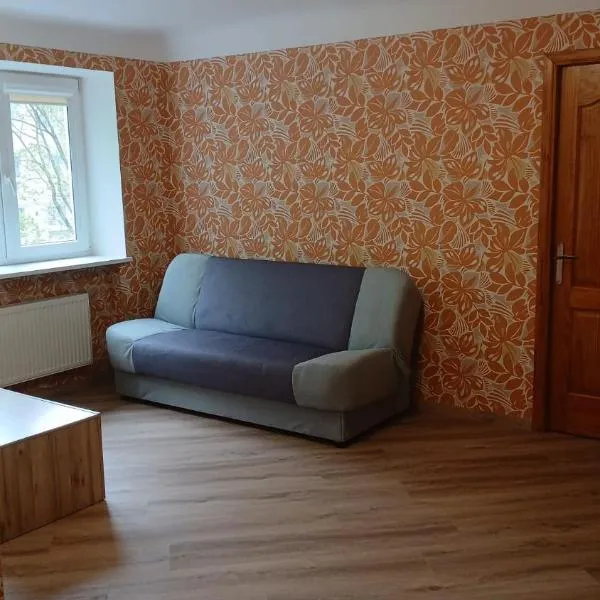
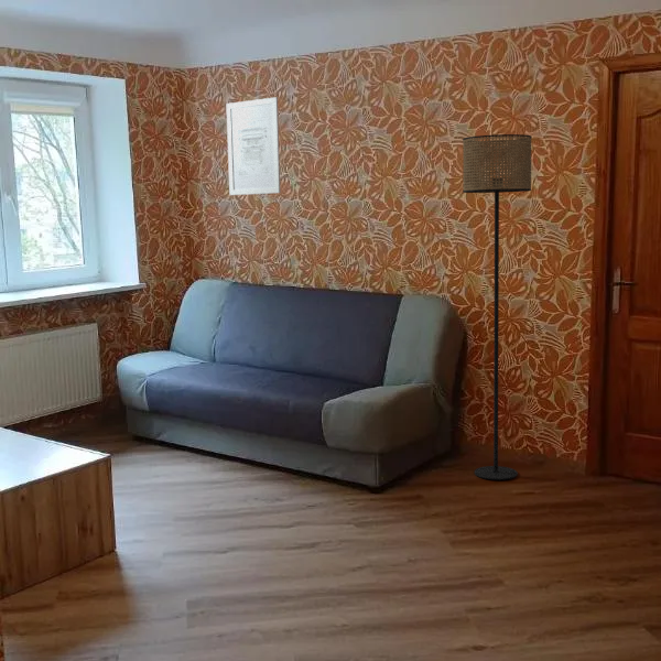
+ wall art (252, 148)
+ floor lamp (496, 310)
